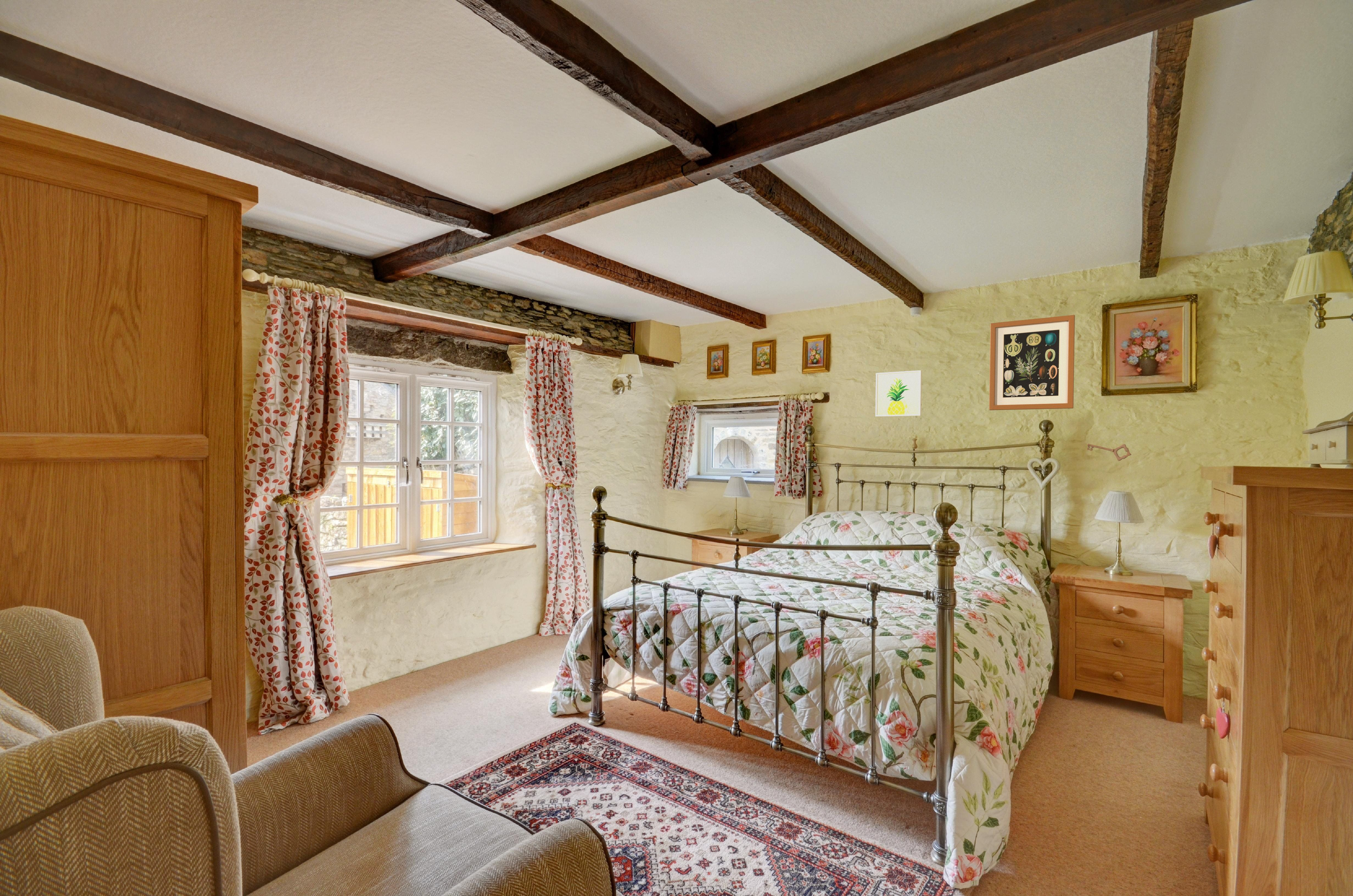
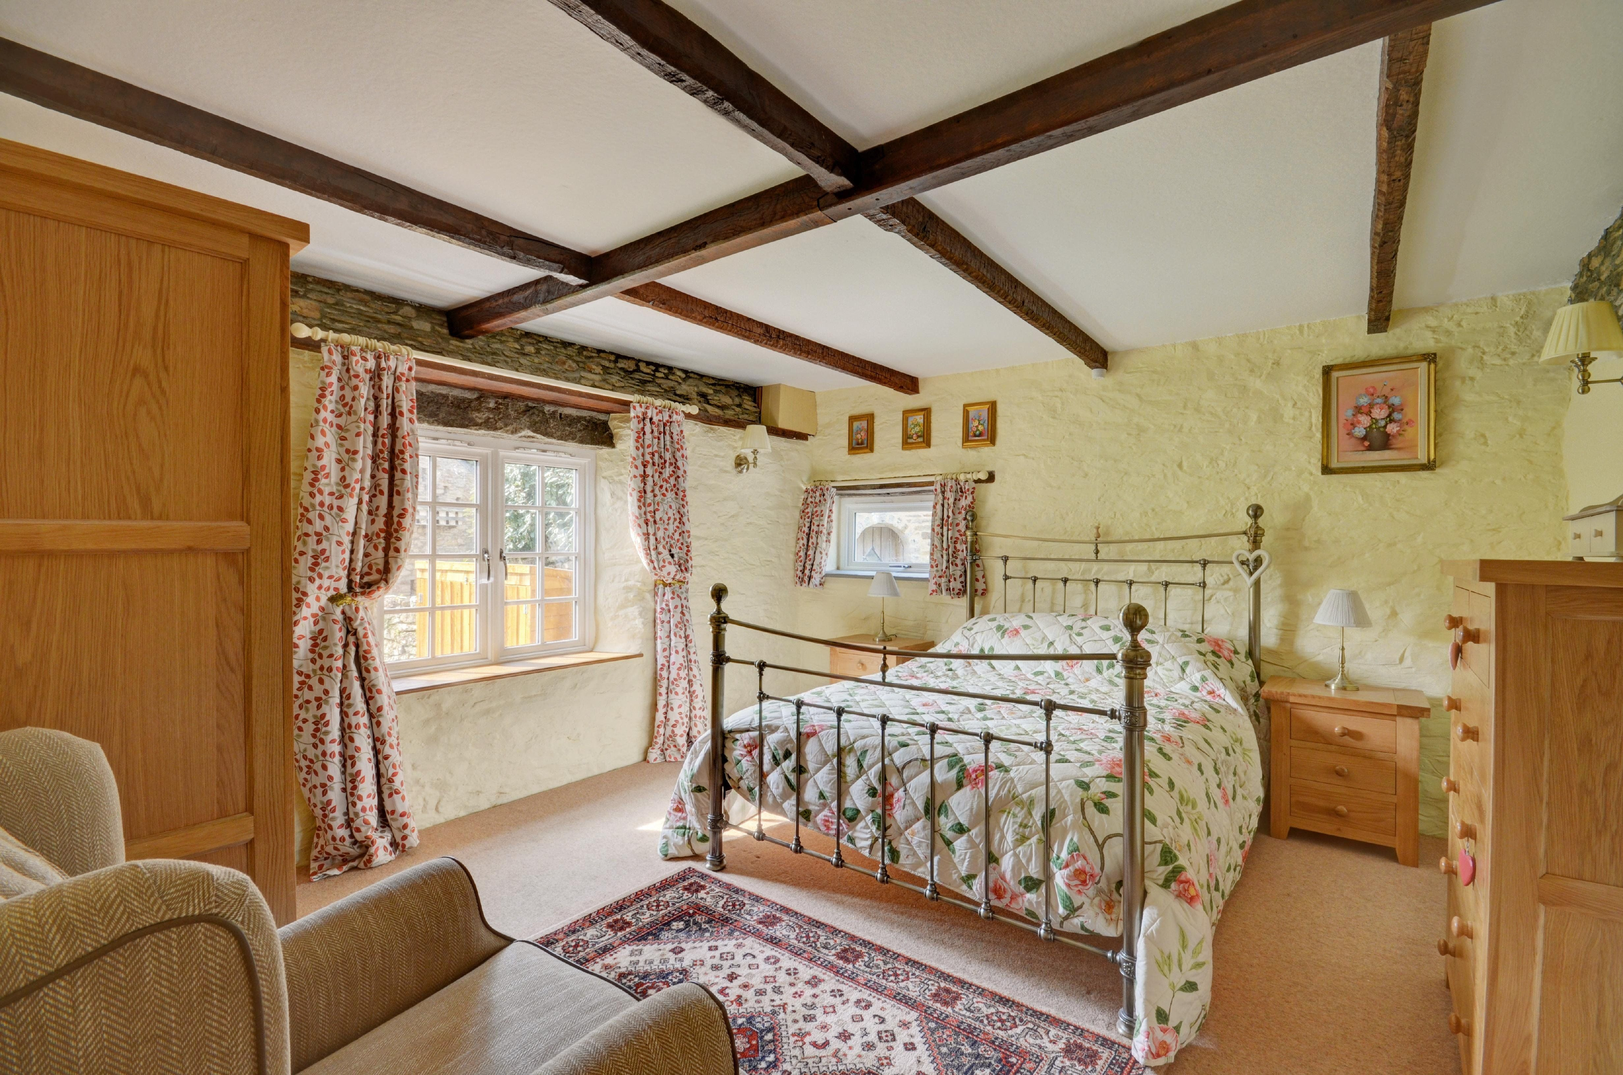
- wall art (898, 394)
- wall art (1030, 364)
- decorative key (1110, 451)
